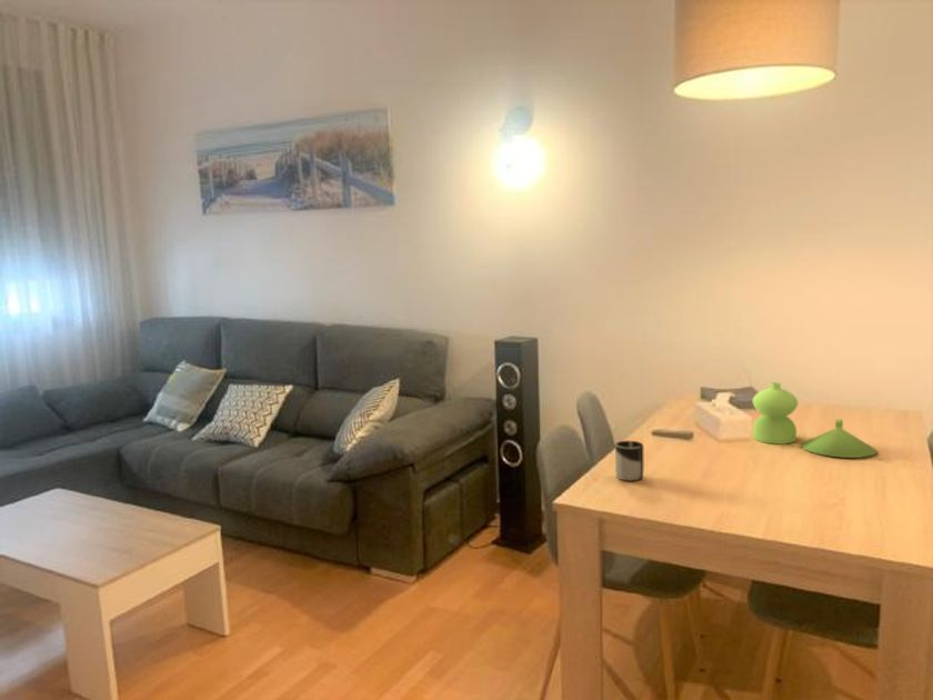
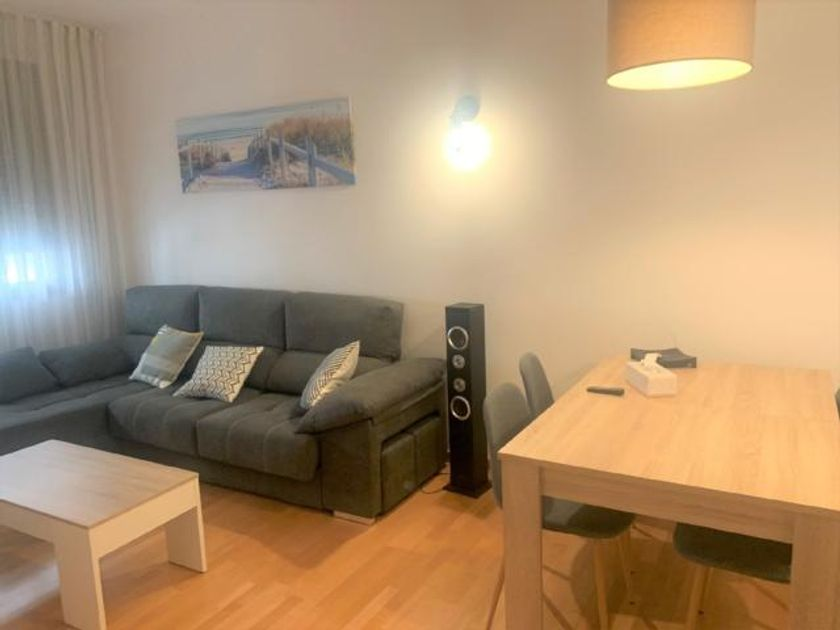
- vase (795, 408)
- cup (631, 459)
